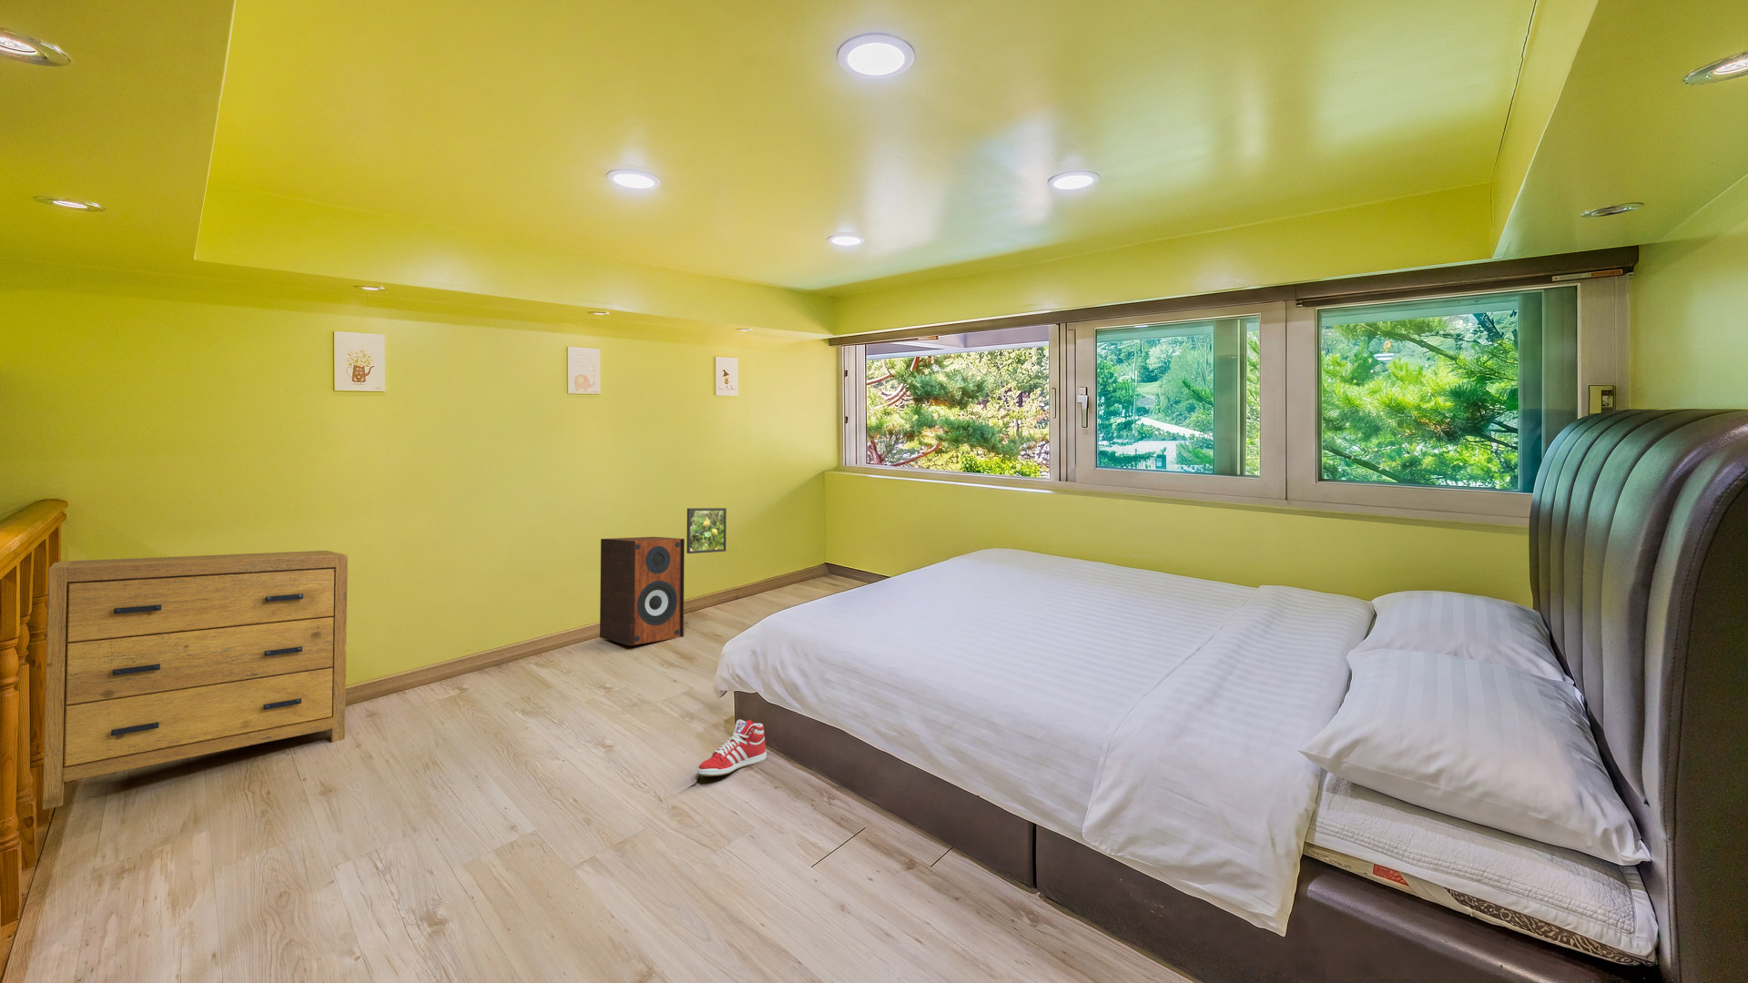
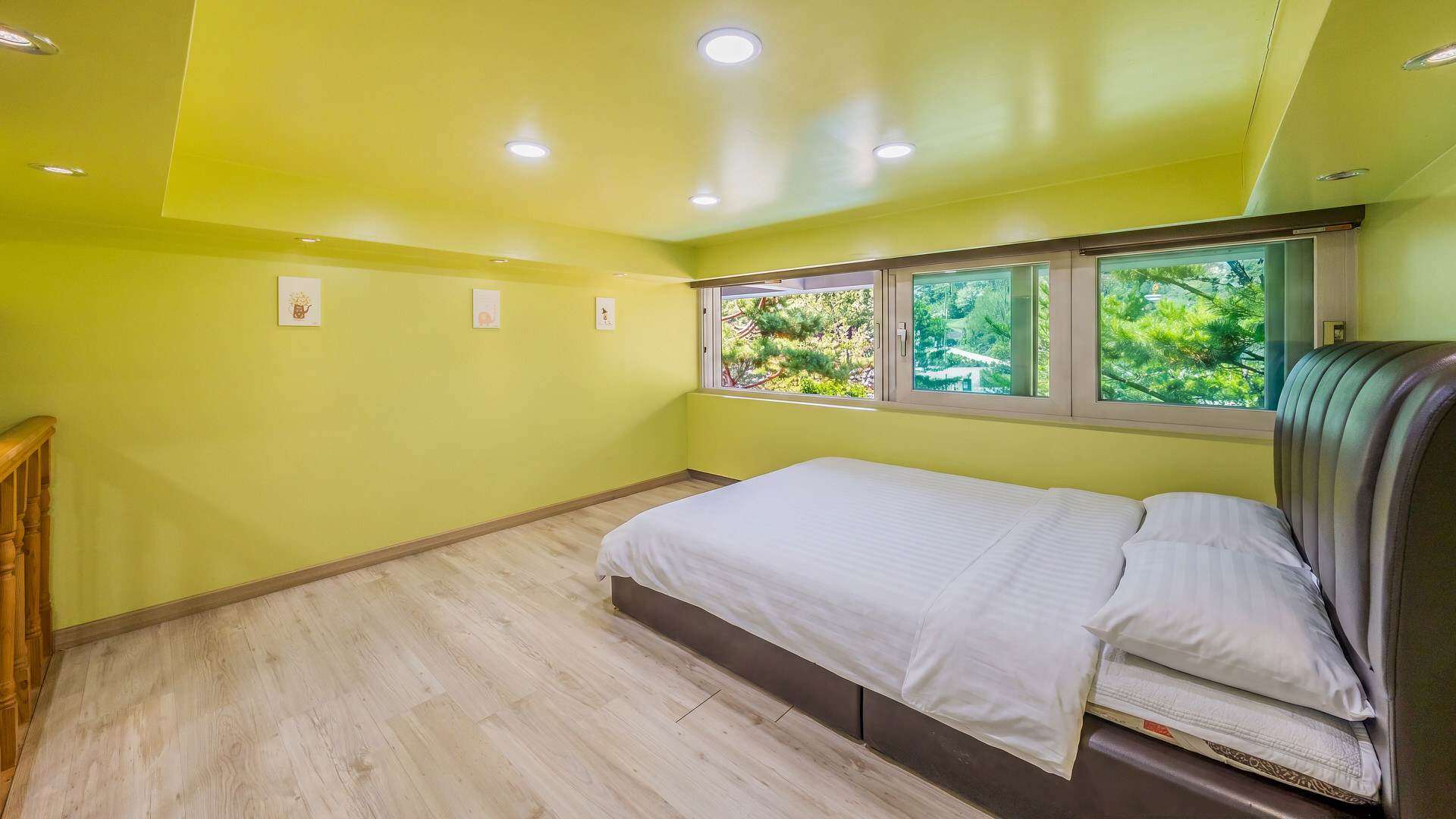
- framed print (706, 529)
- sneaker (732, 745)
- speaker (642, 588)
- dresser (209, 659)
